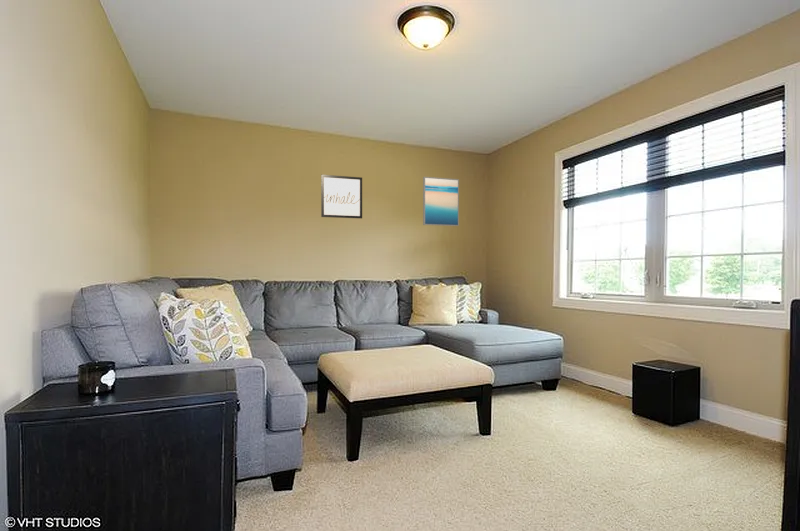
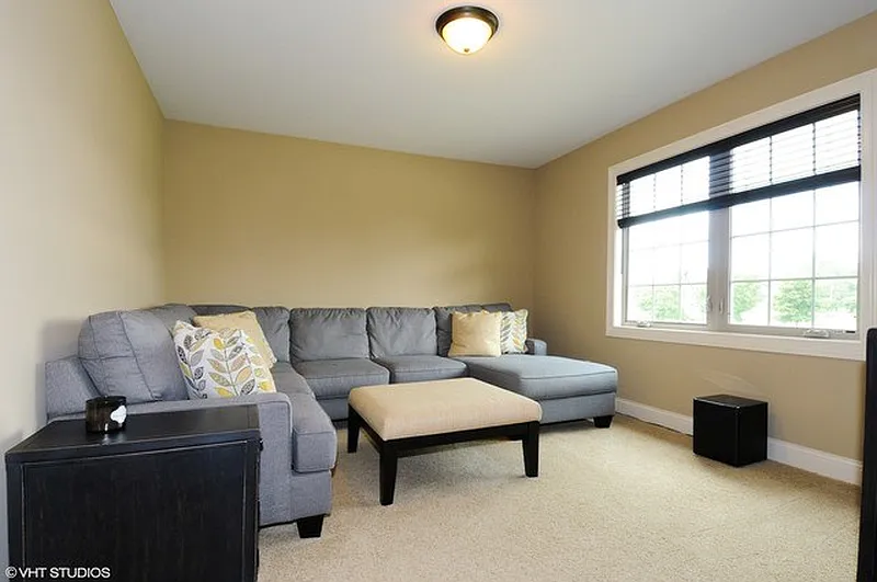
- wall art (342, 196)
- wall art (441, 201)
